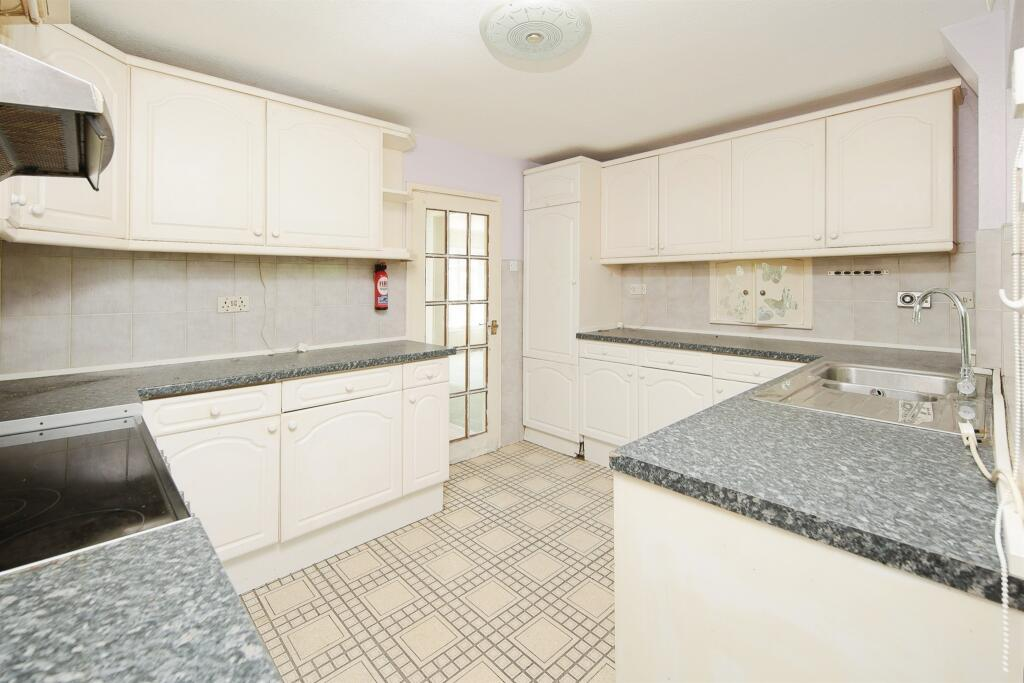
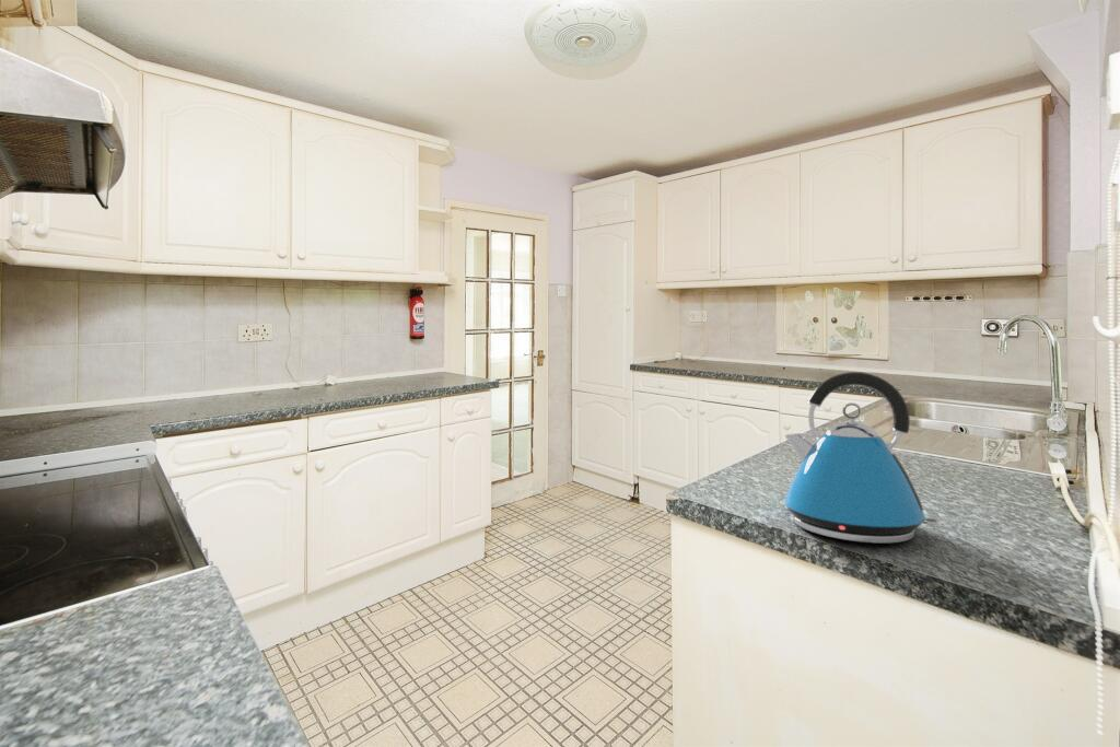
+ kettle (856, 450)
